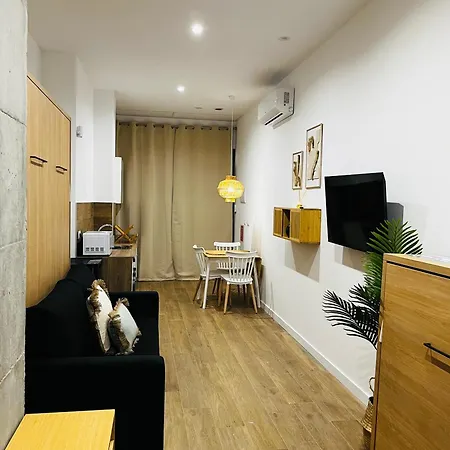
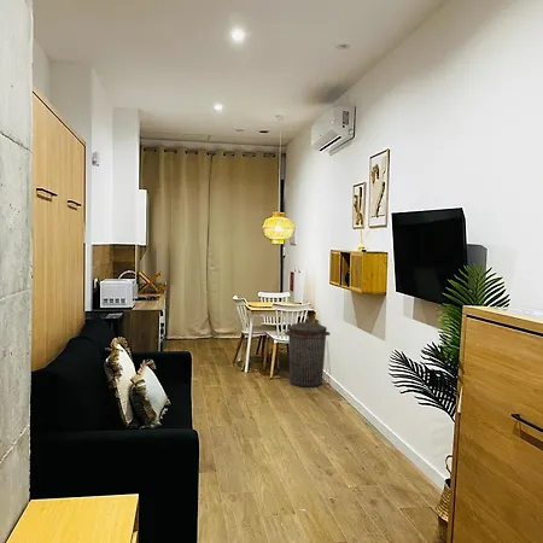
+ trash can (306, 350)
